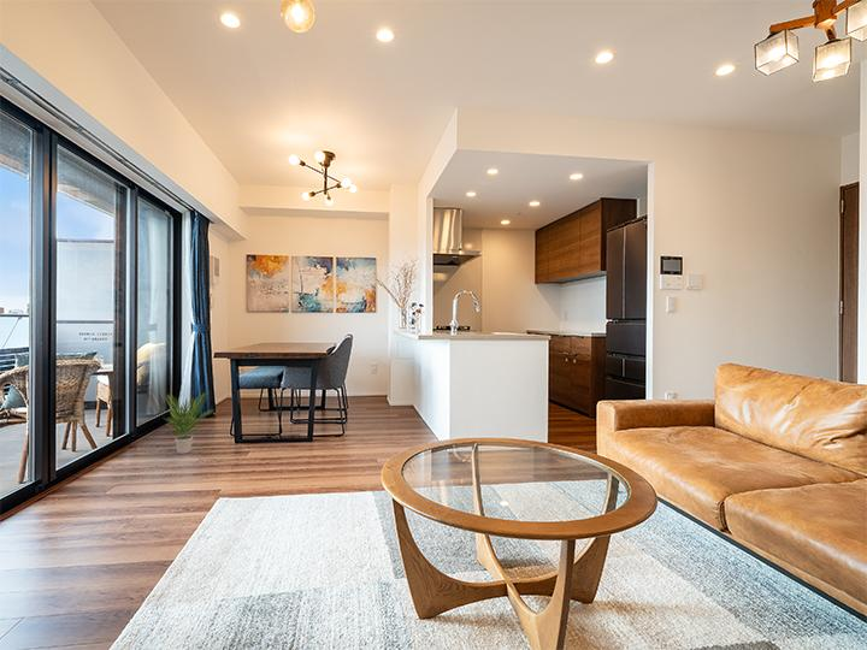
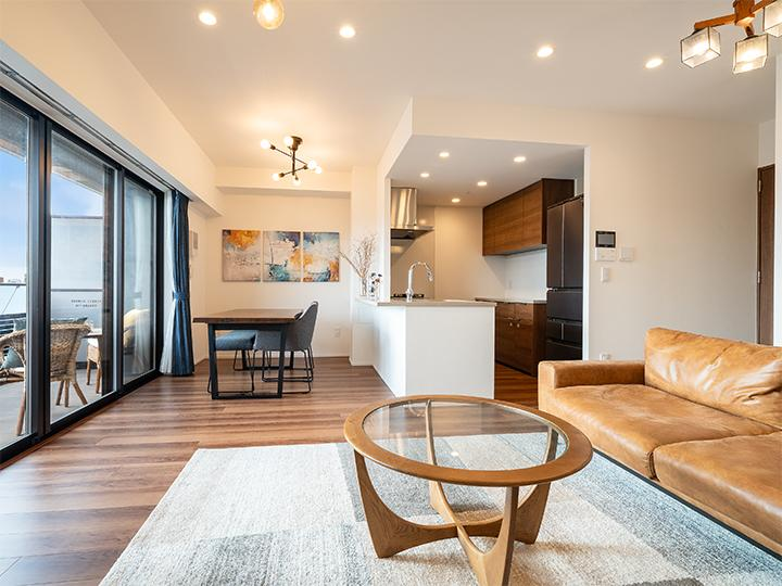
- potted plant (184, 422)
